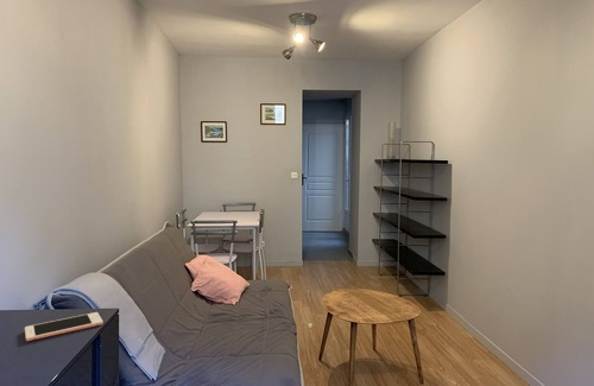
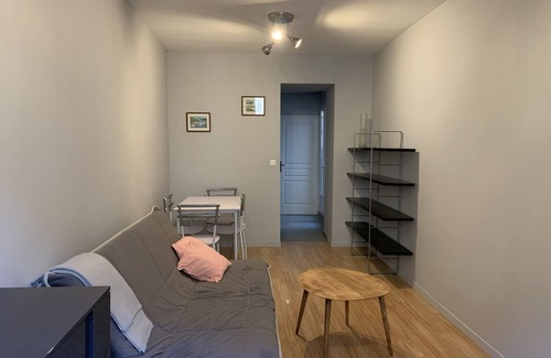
- cell phone (64, 325)
